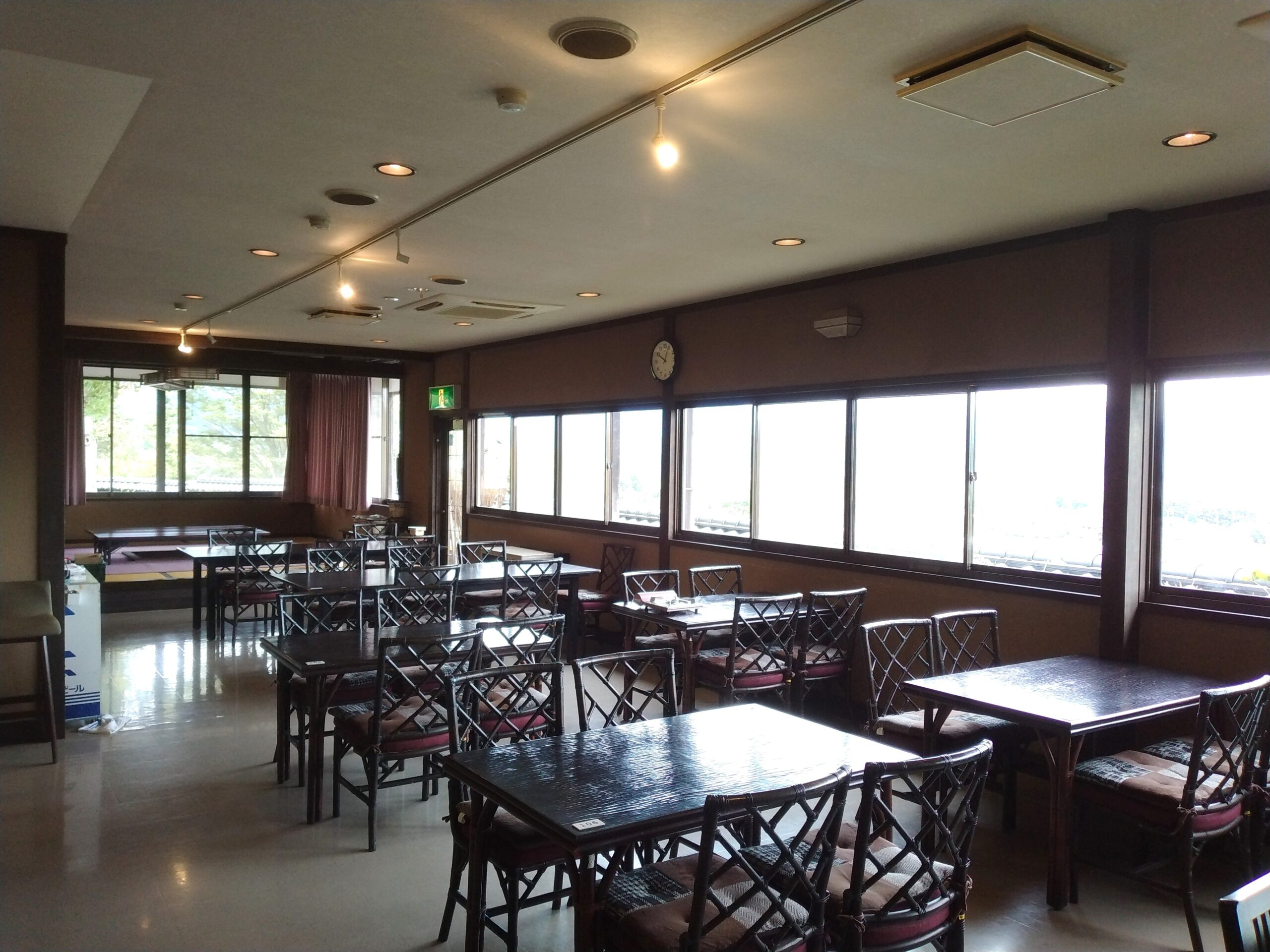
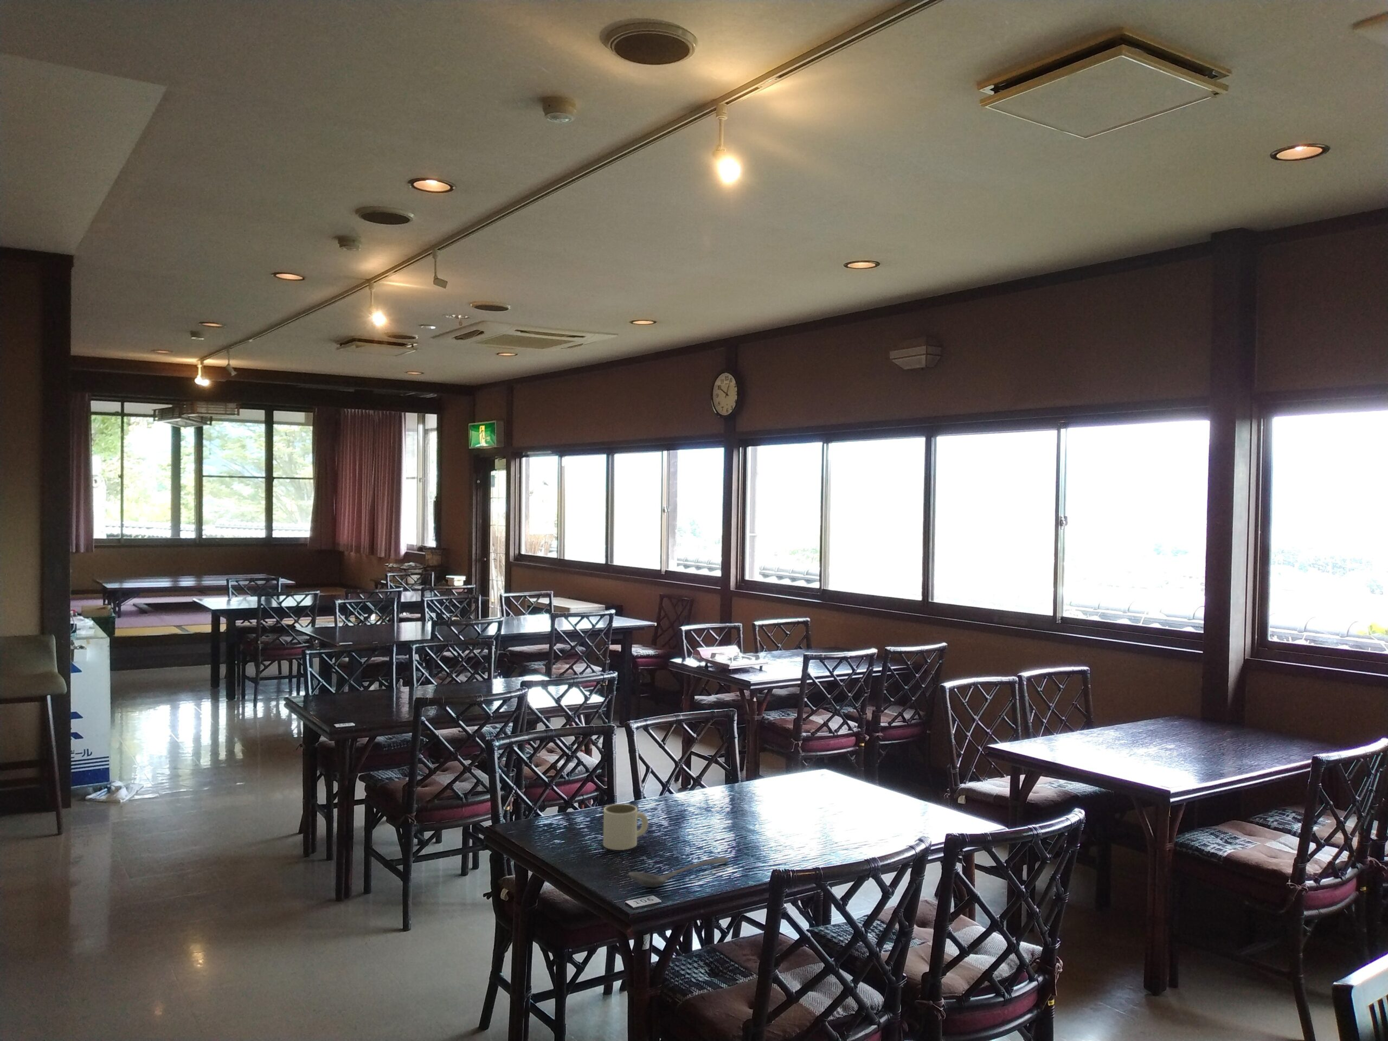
+ mug (626, 826)
+ stirrer (682, 868)
